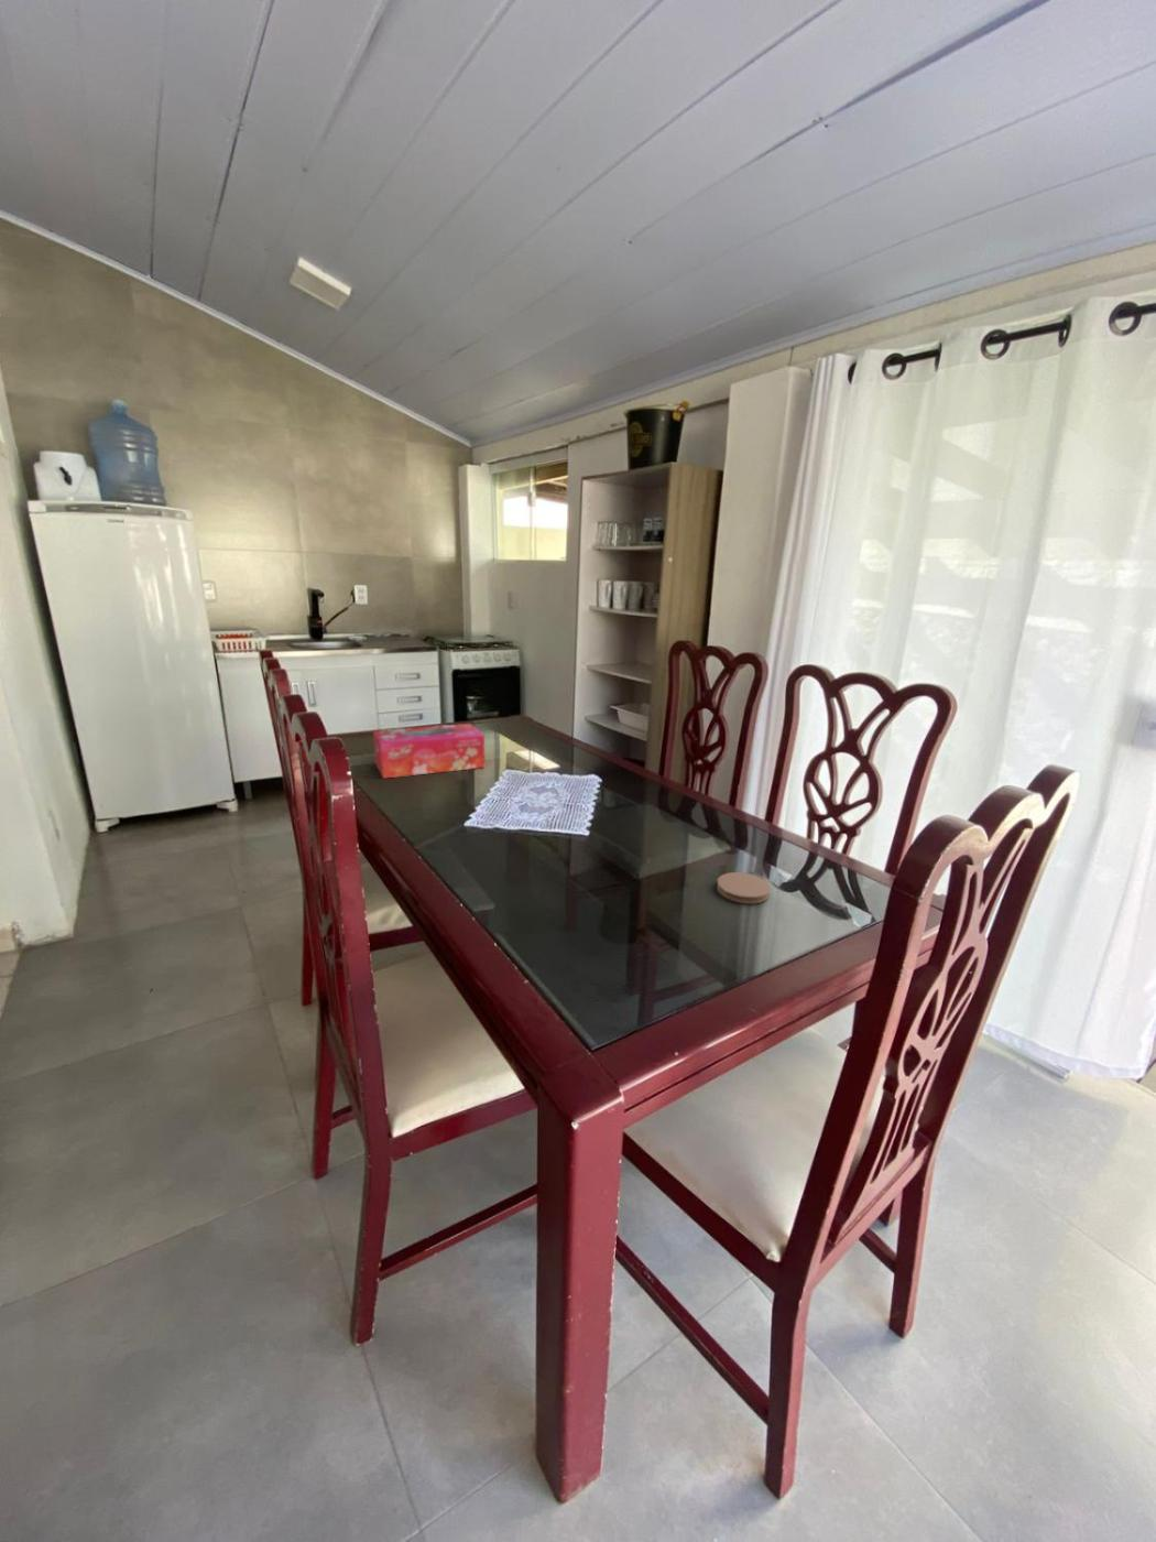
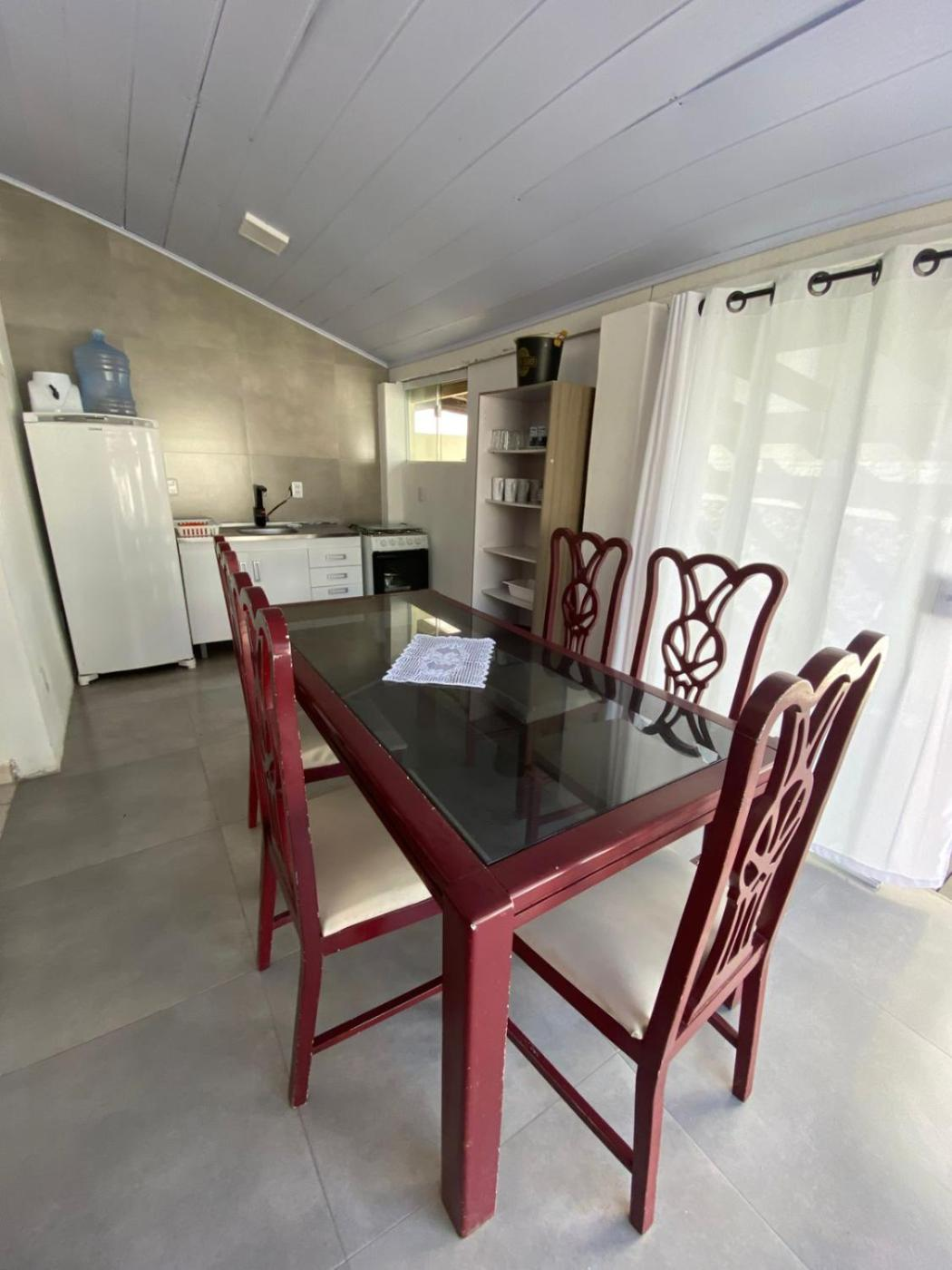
- coaster (743, 886)
- tissue box (429, 749)
